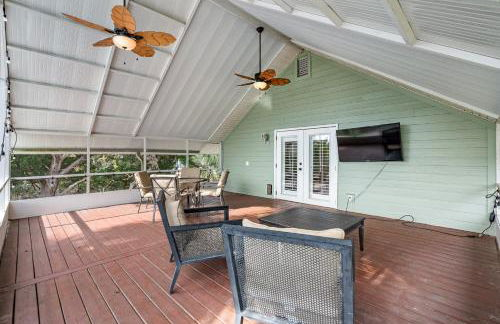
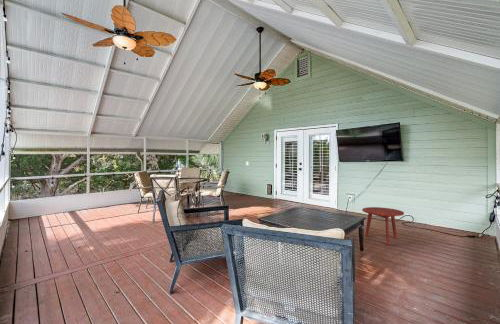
+ side table (385, 223)
